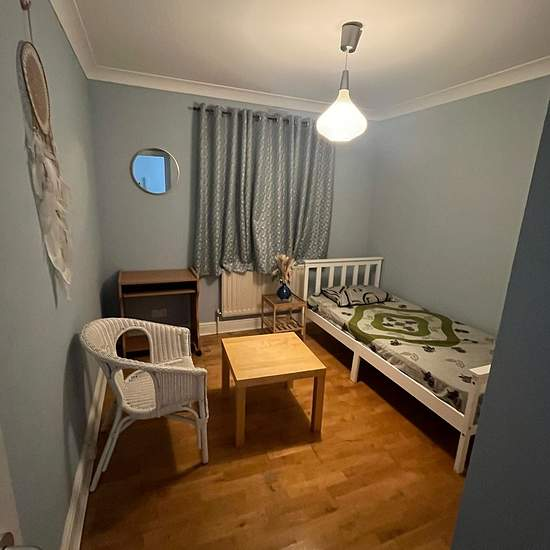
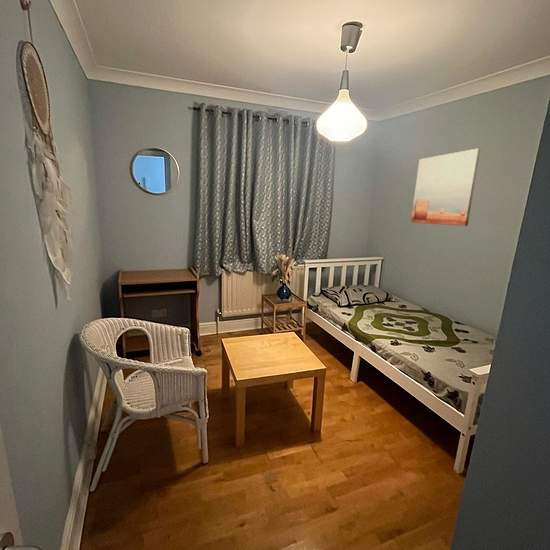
+ wall art (441, 190)
